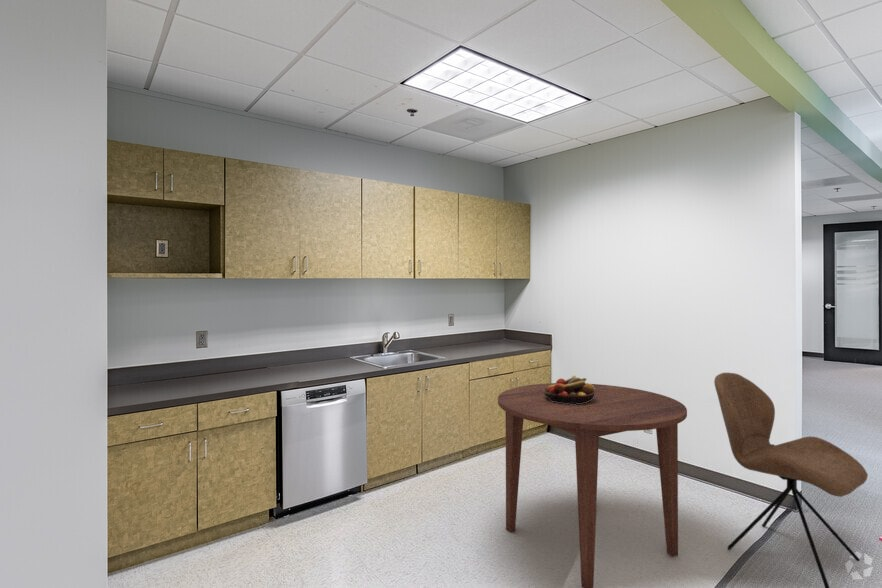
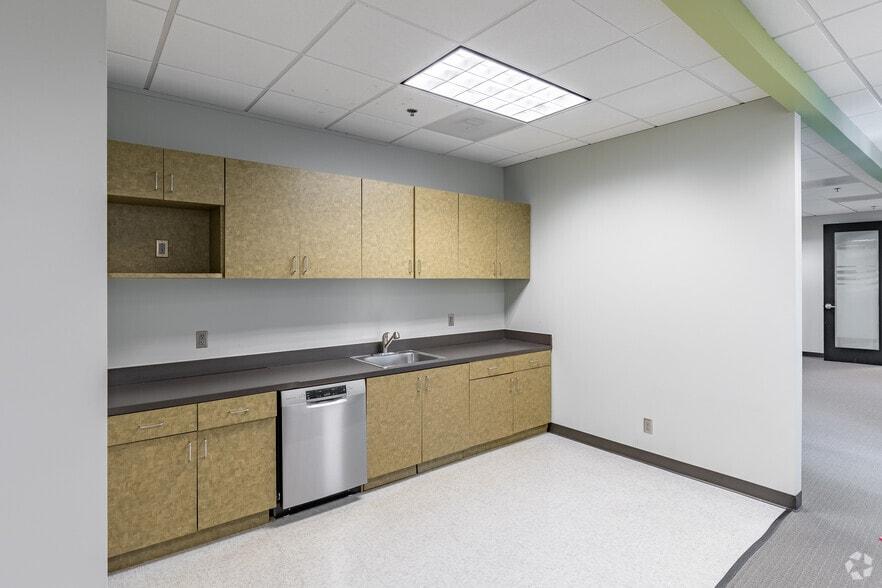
- fruit bowl (568, 387)
- chair (782, 465)
- dining table (587, 470)
